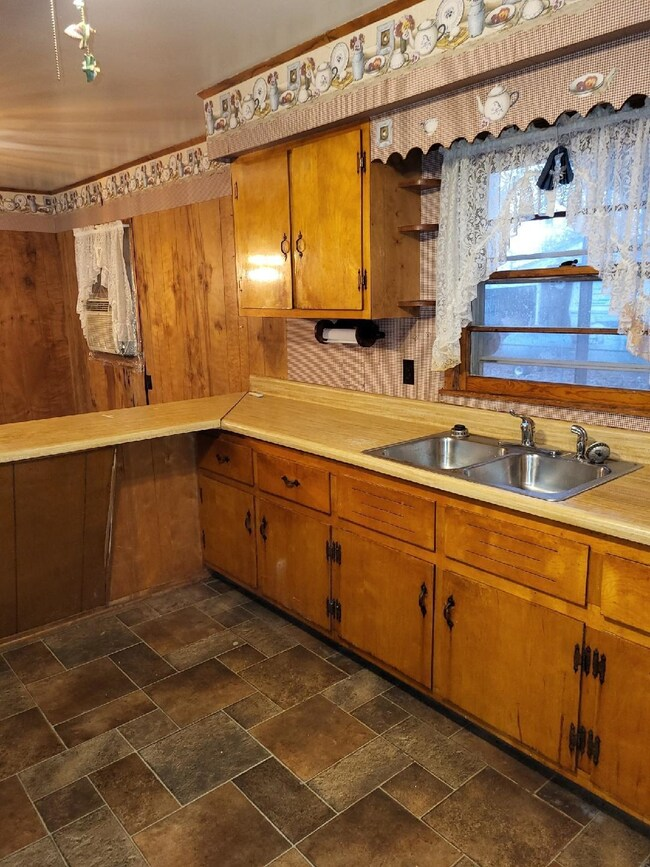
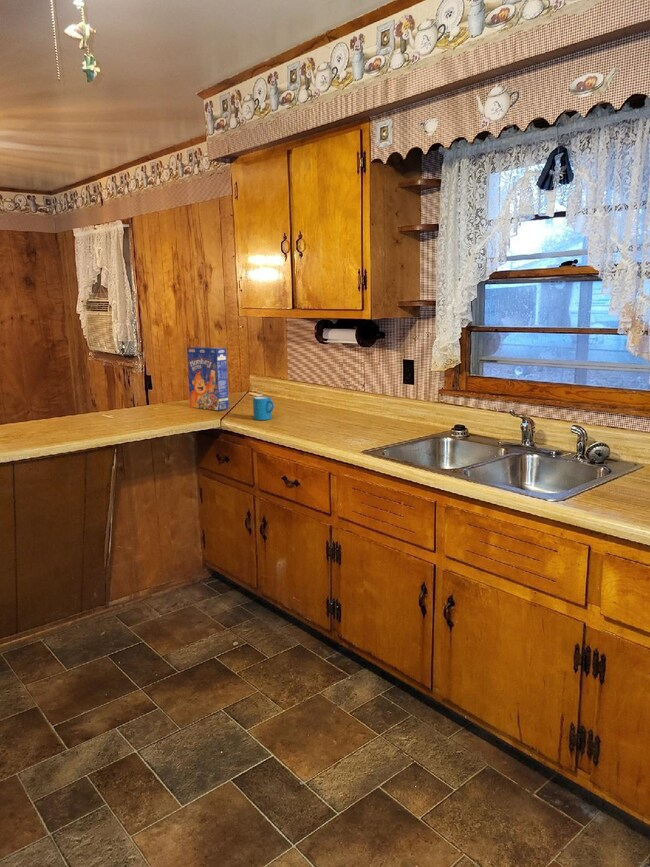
+ mug (265, 408)
+ cereal box (207, 378)
